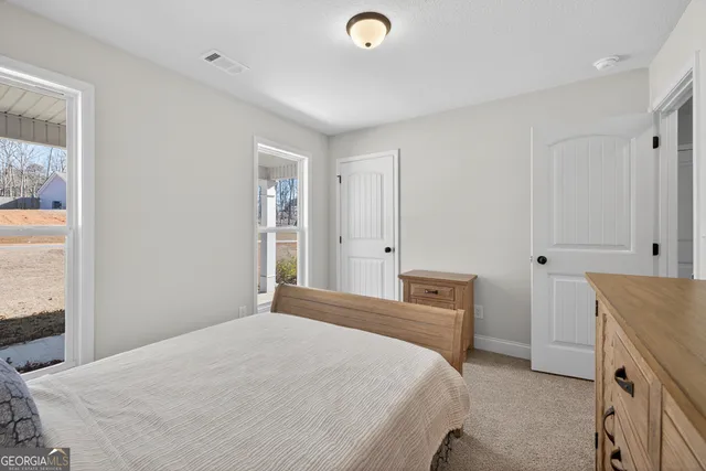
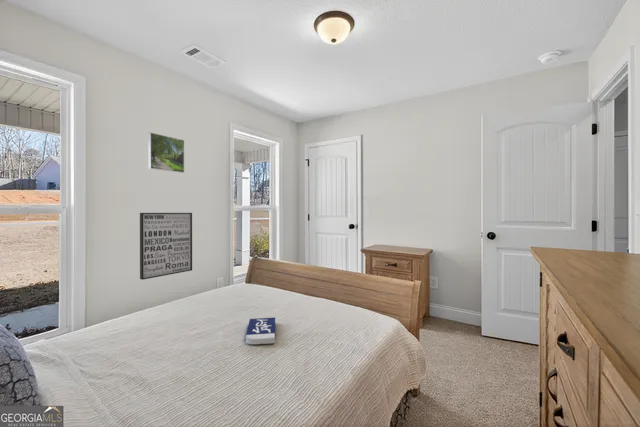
+ wall art (167, 243)
+ book (261, 330)
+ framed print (167, 153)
